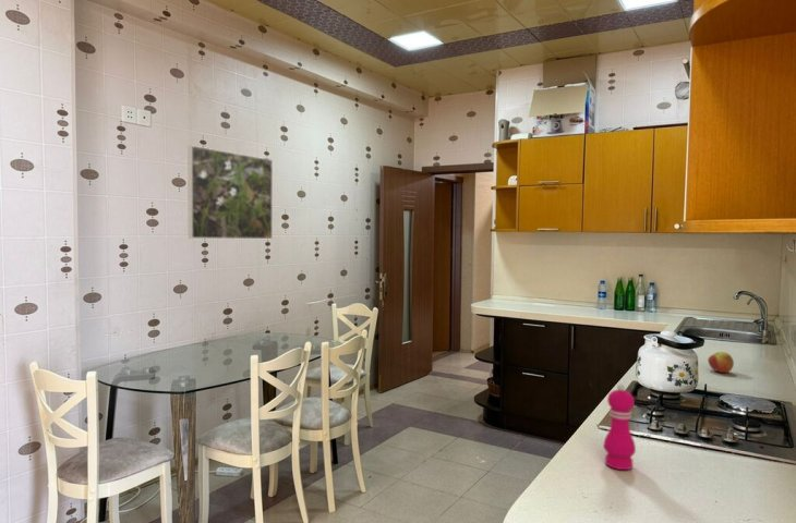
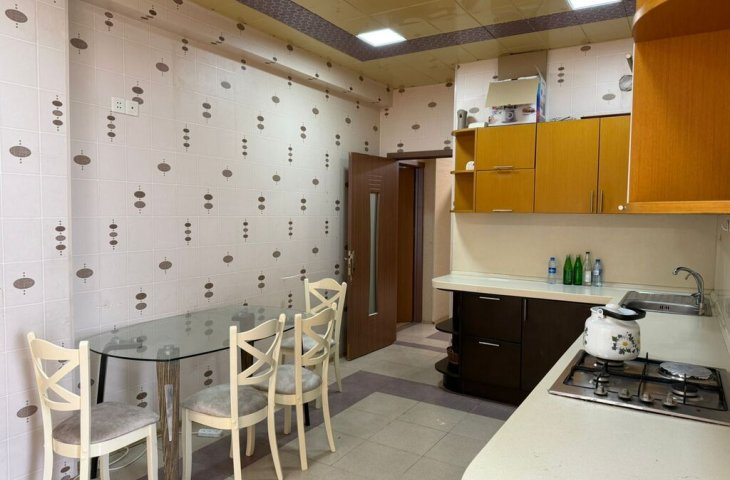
- apple (720, 362)
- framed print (233, 196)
- pepper mill (619, 424)
